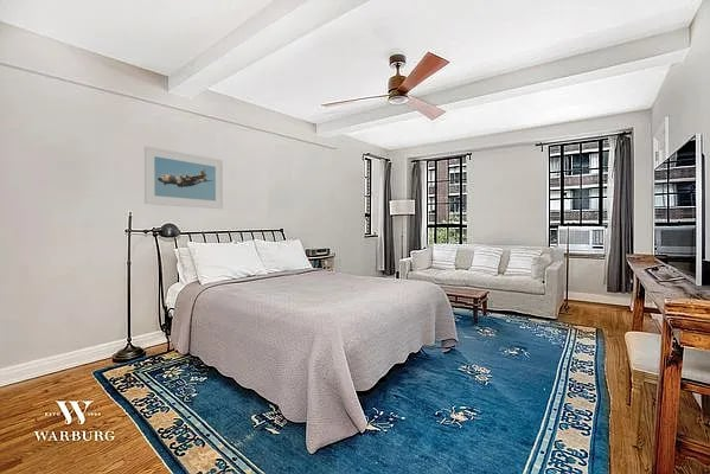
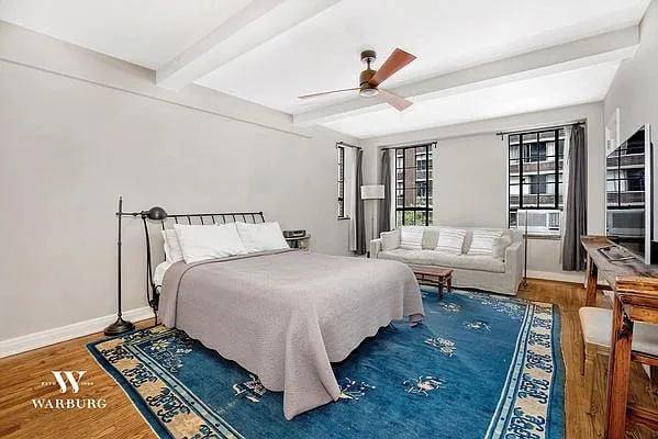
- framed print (186, 180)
